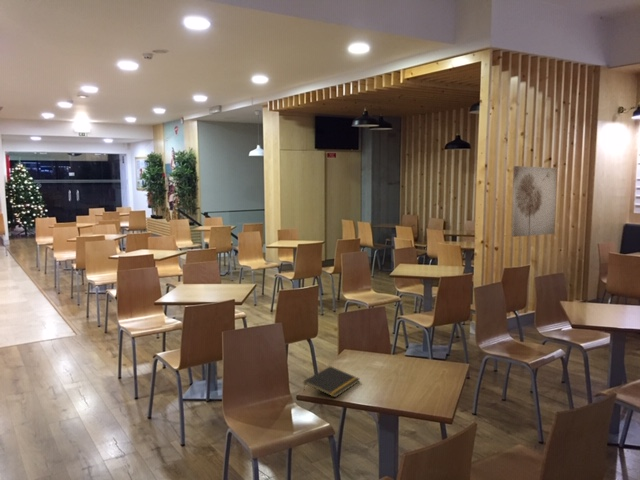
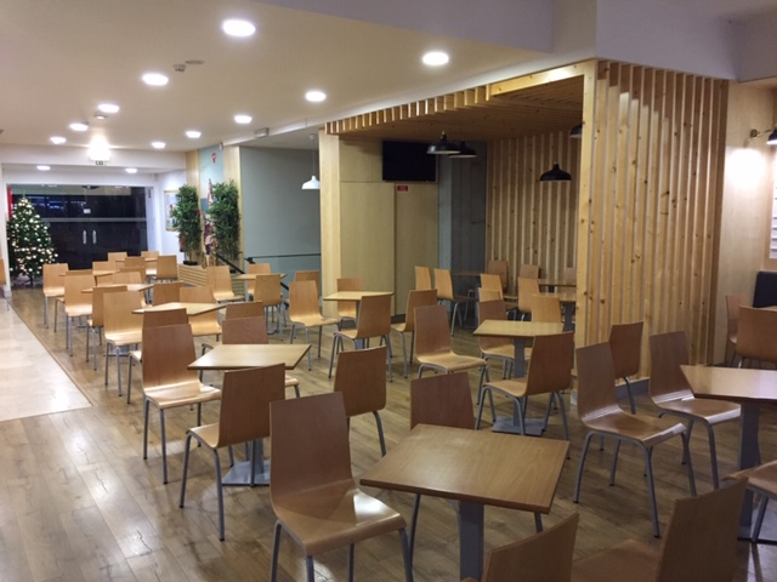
- notepad (332, 380)
- wall art (534, 201)
